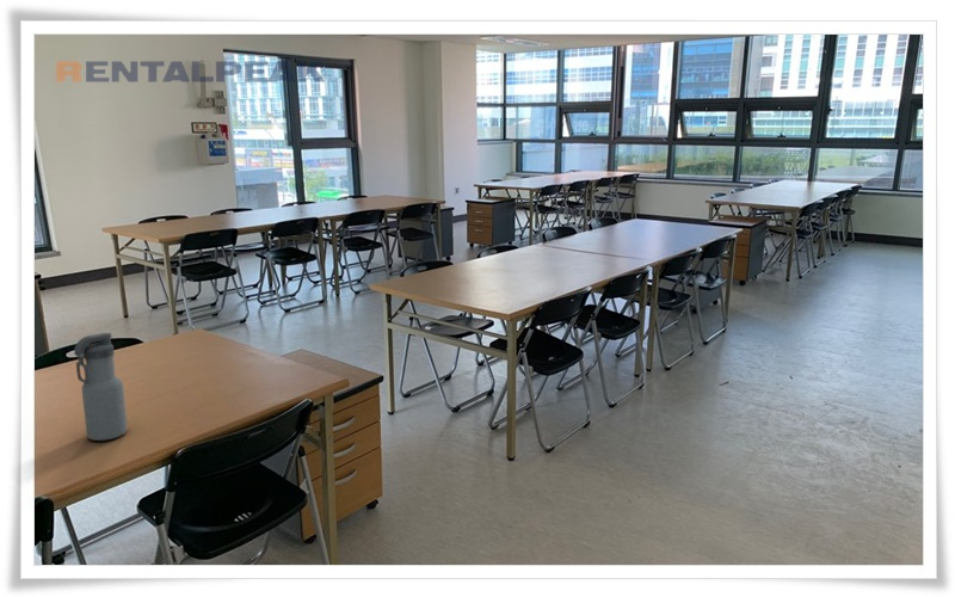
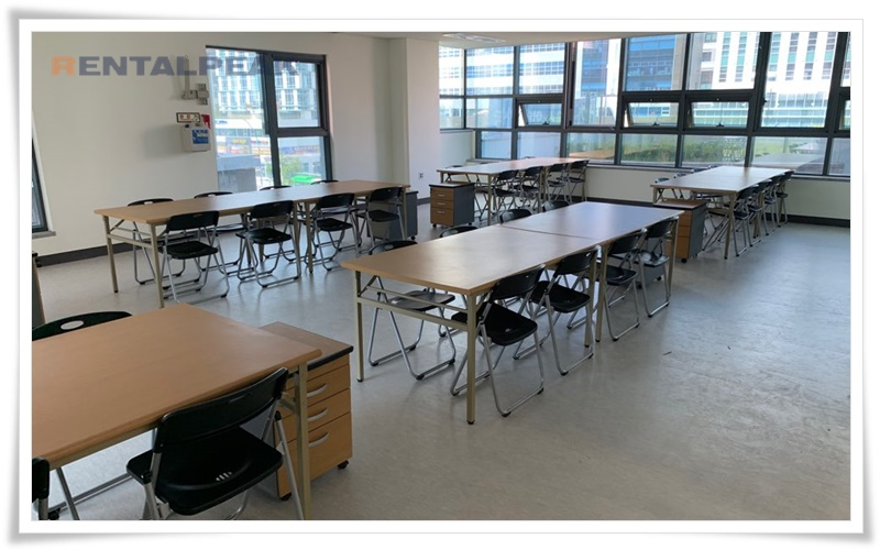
- water bottle (101, 386)
